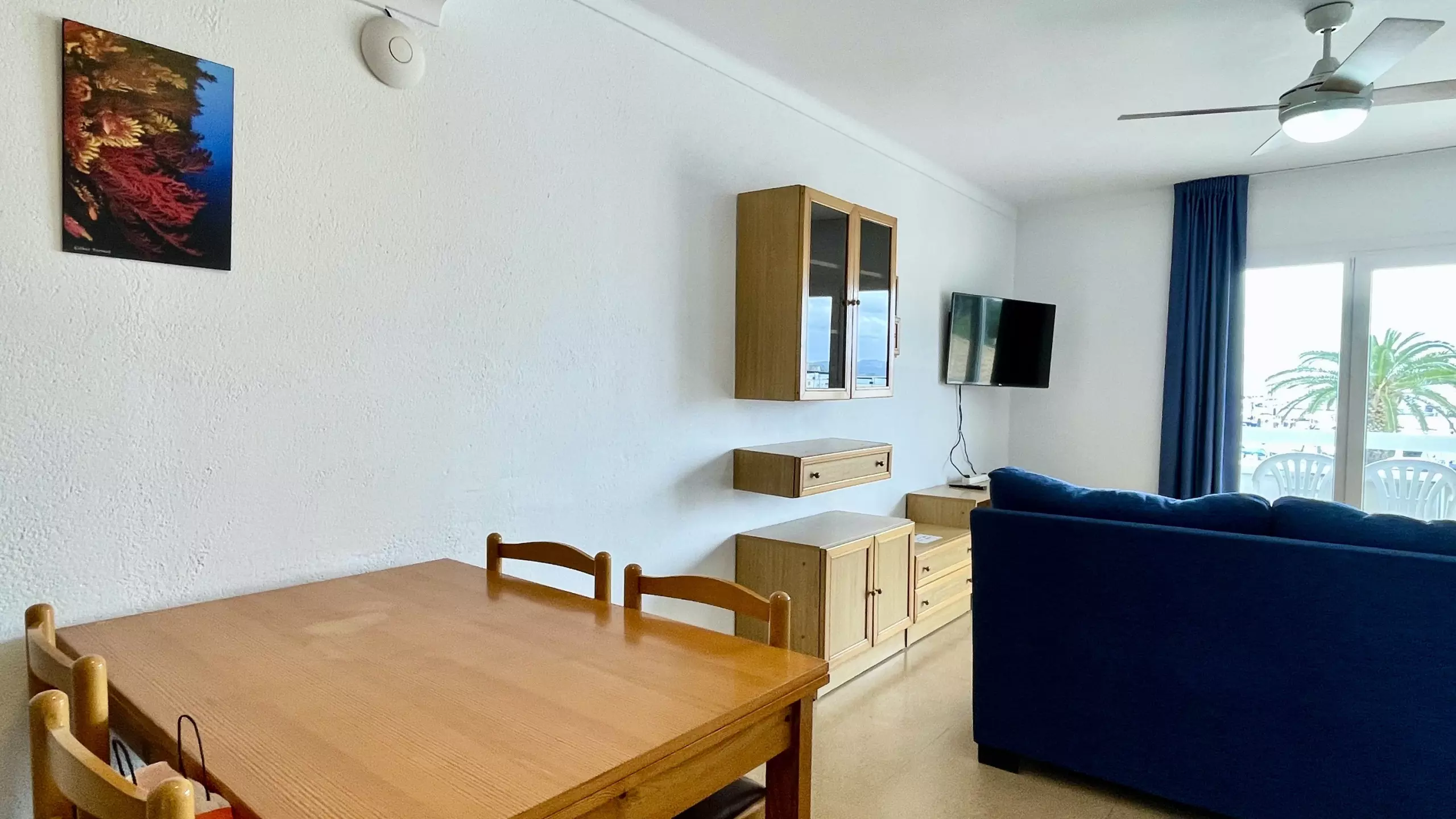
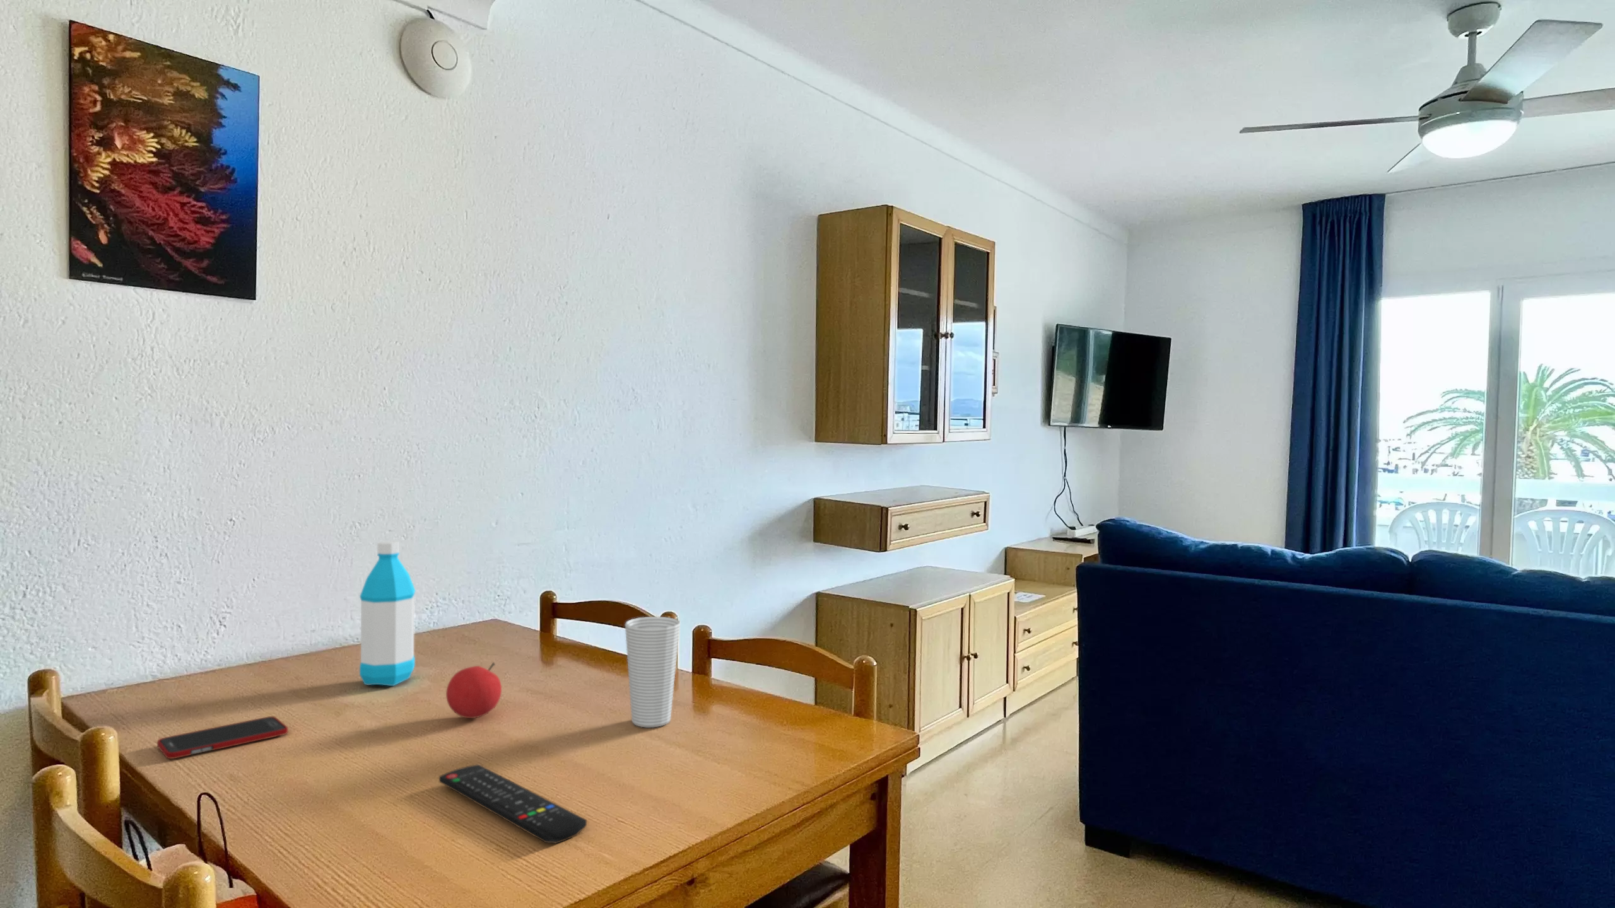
+ remote control (507, 802)
+ cell phone (224, 736)
+ fruit (474, 691)
+ cup (652, 672)
+ water bottle (388, 612)
